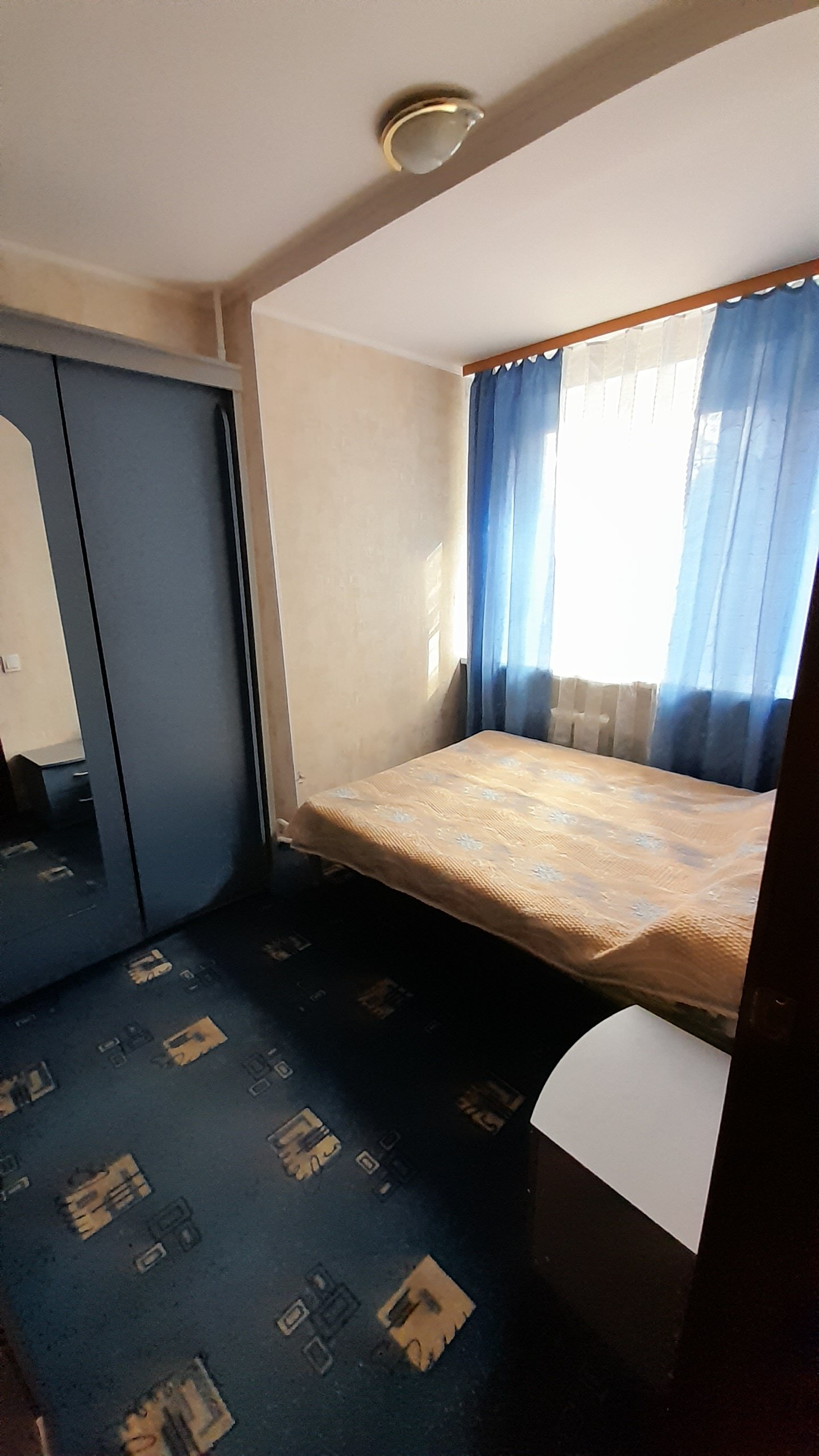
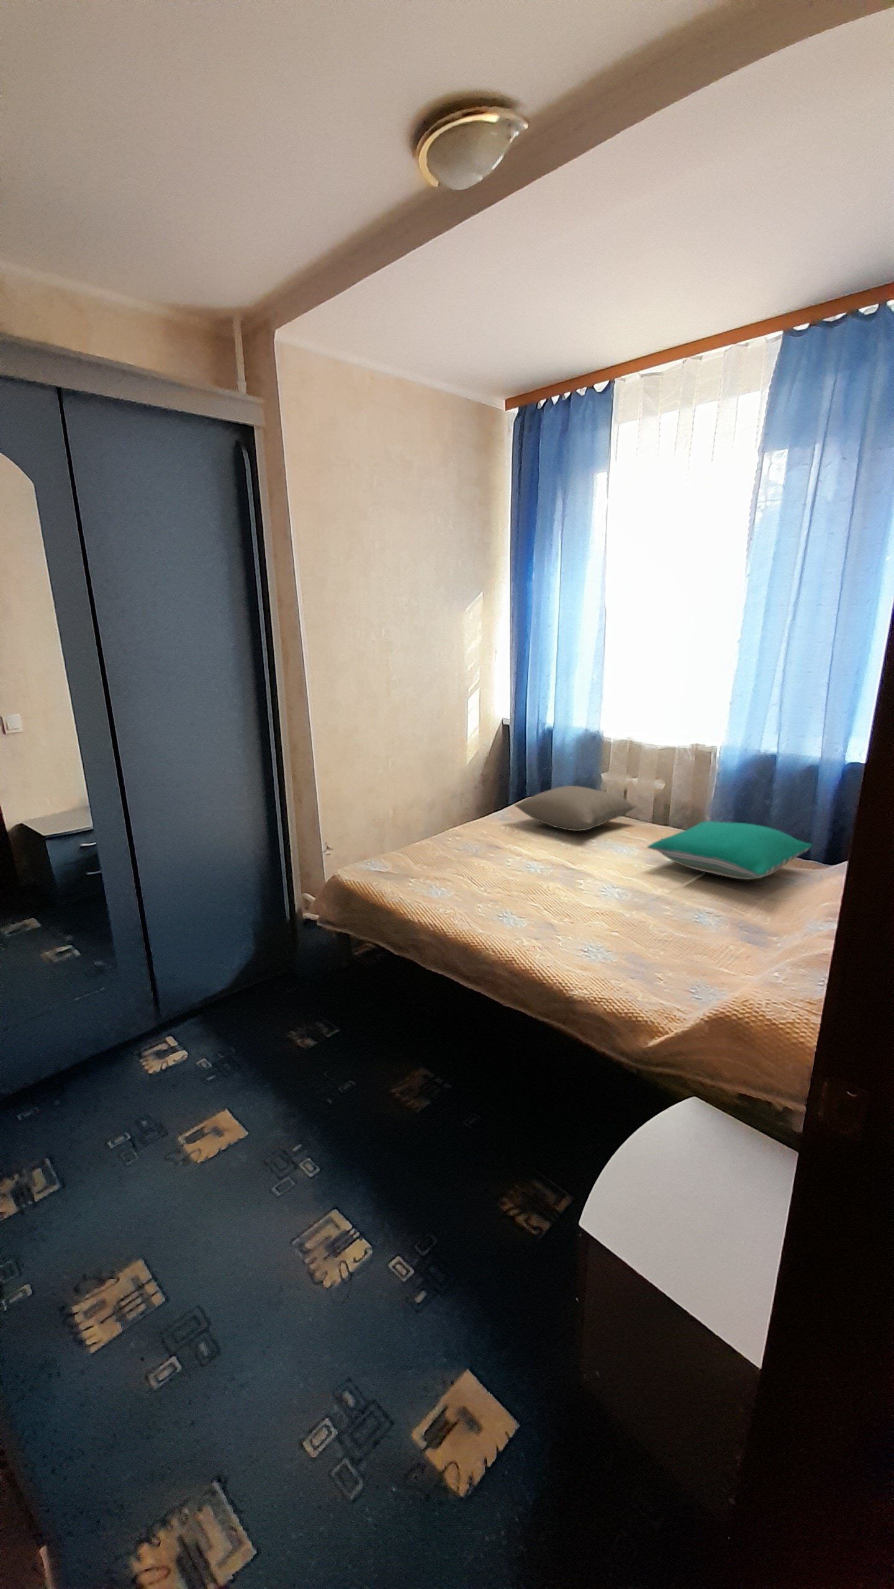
+ pillow (728, 847)
+ pillow (575, 807)
